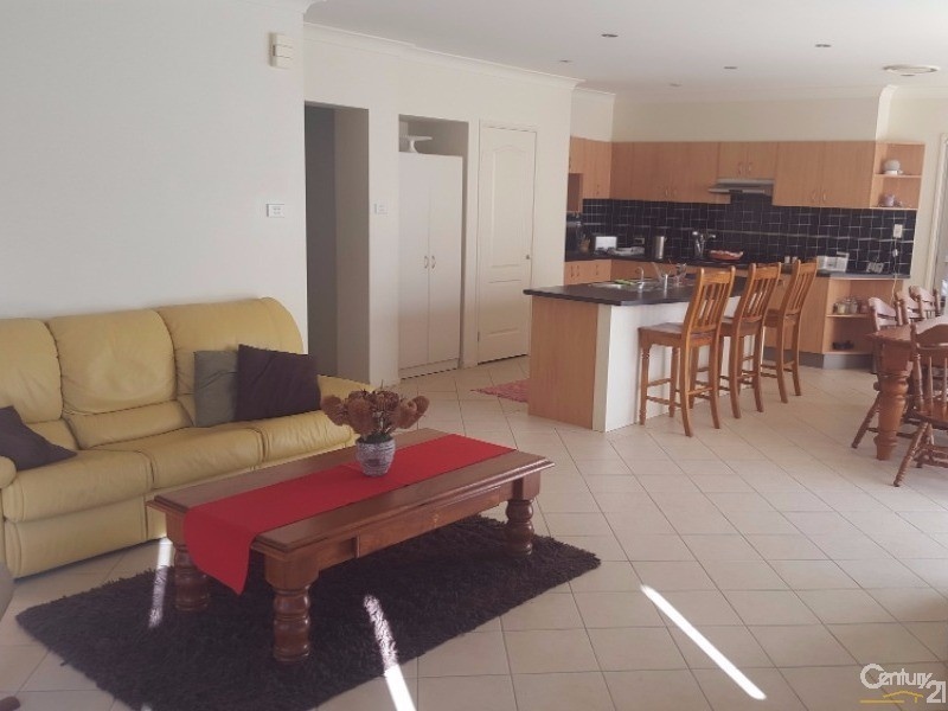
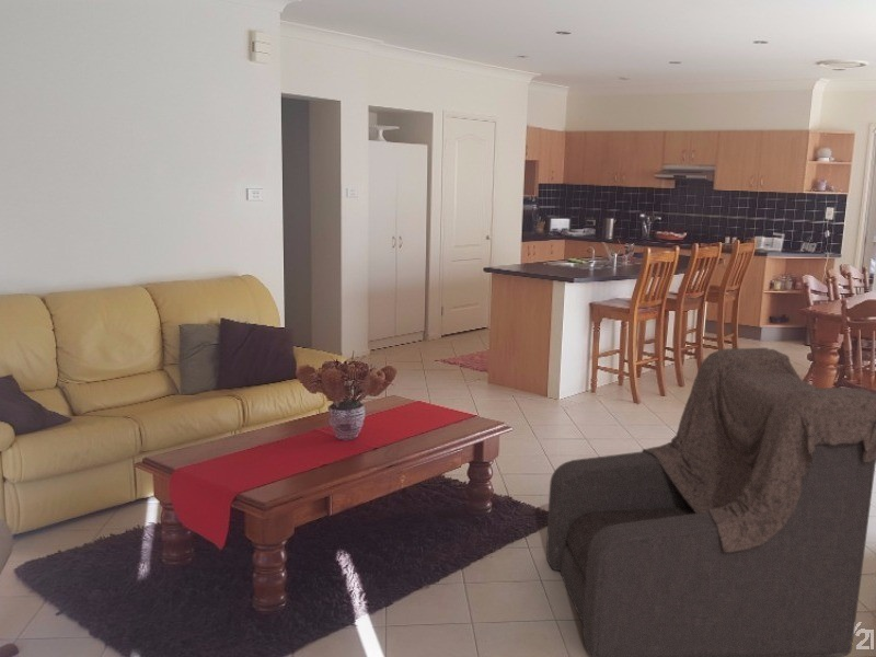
+ armchair (699, 488)
